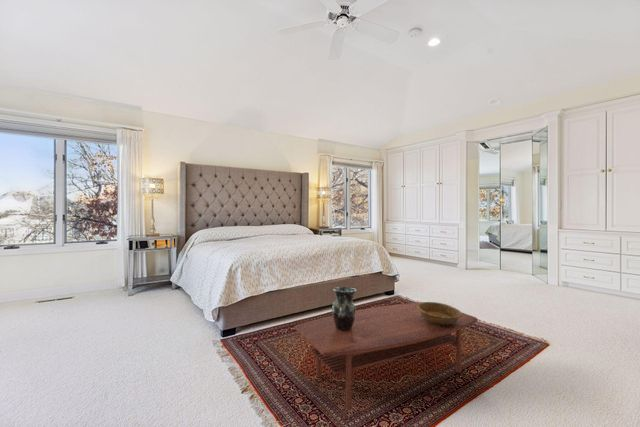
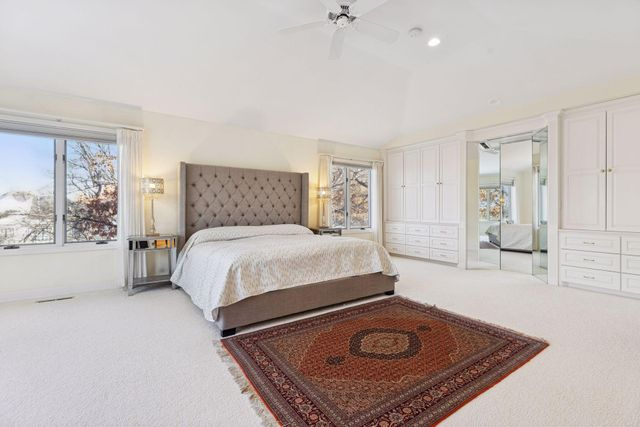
- coffee table (389, 348)
- decorative bowl (439, 314)
- vase (343, 308)
